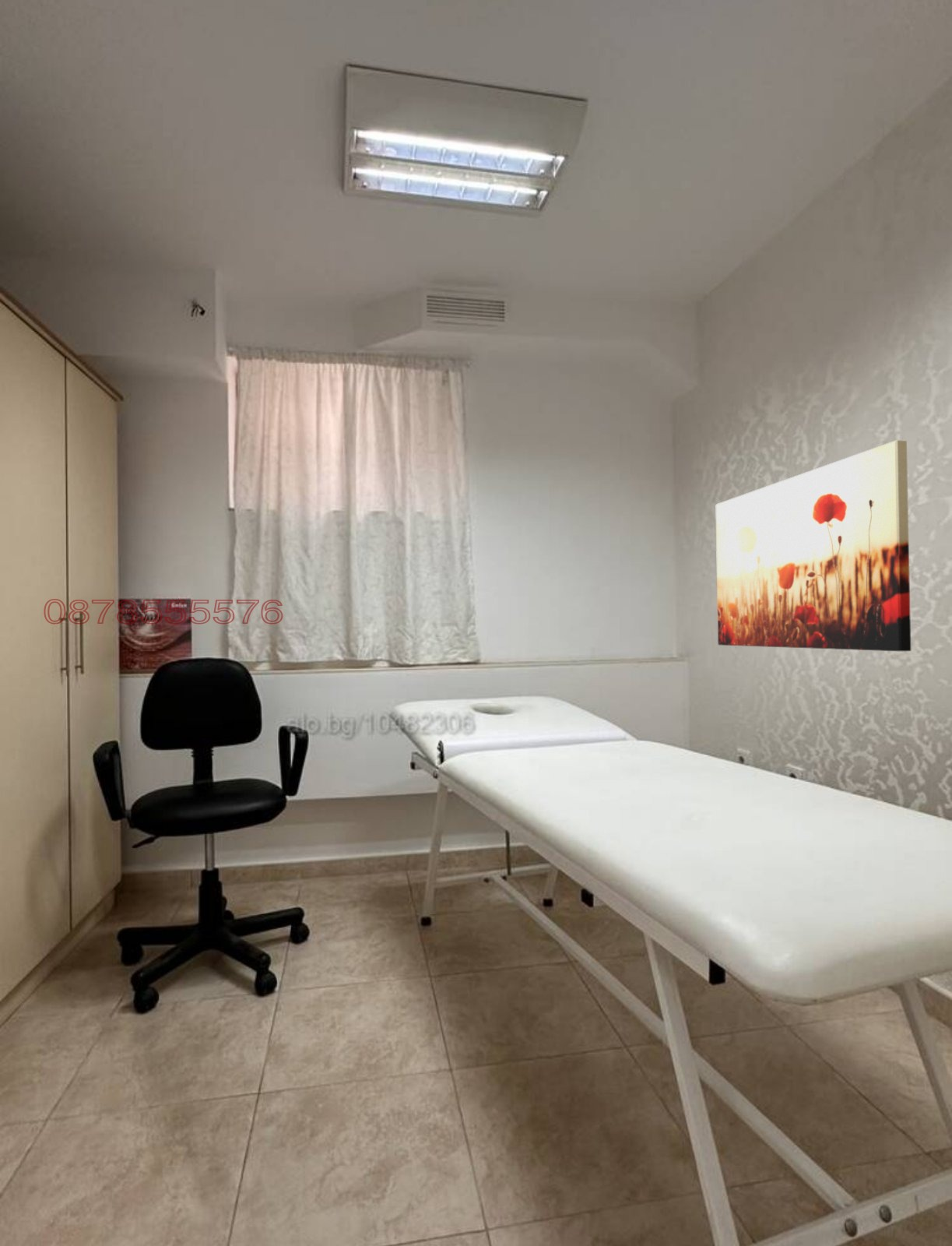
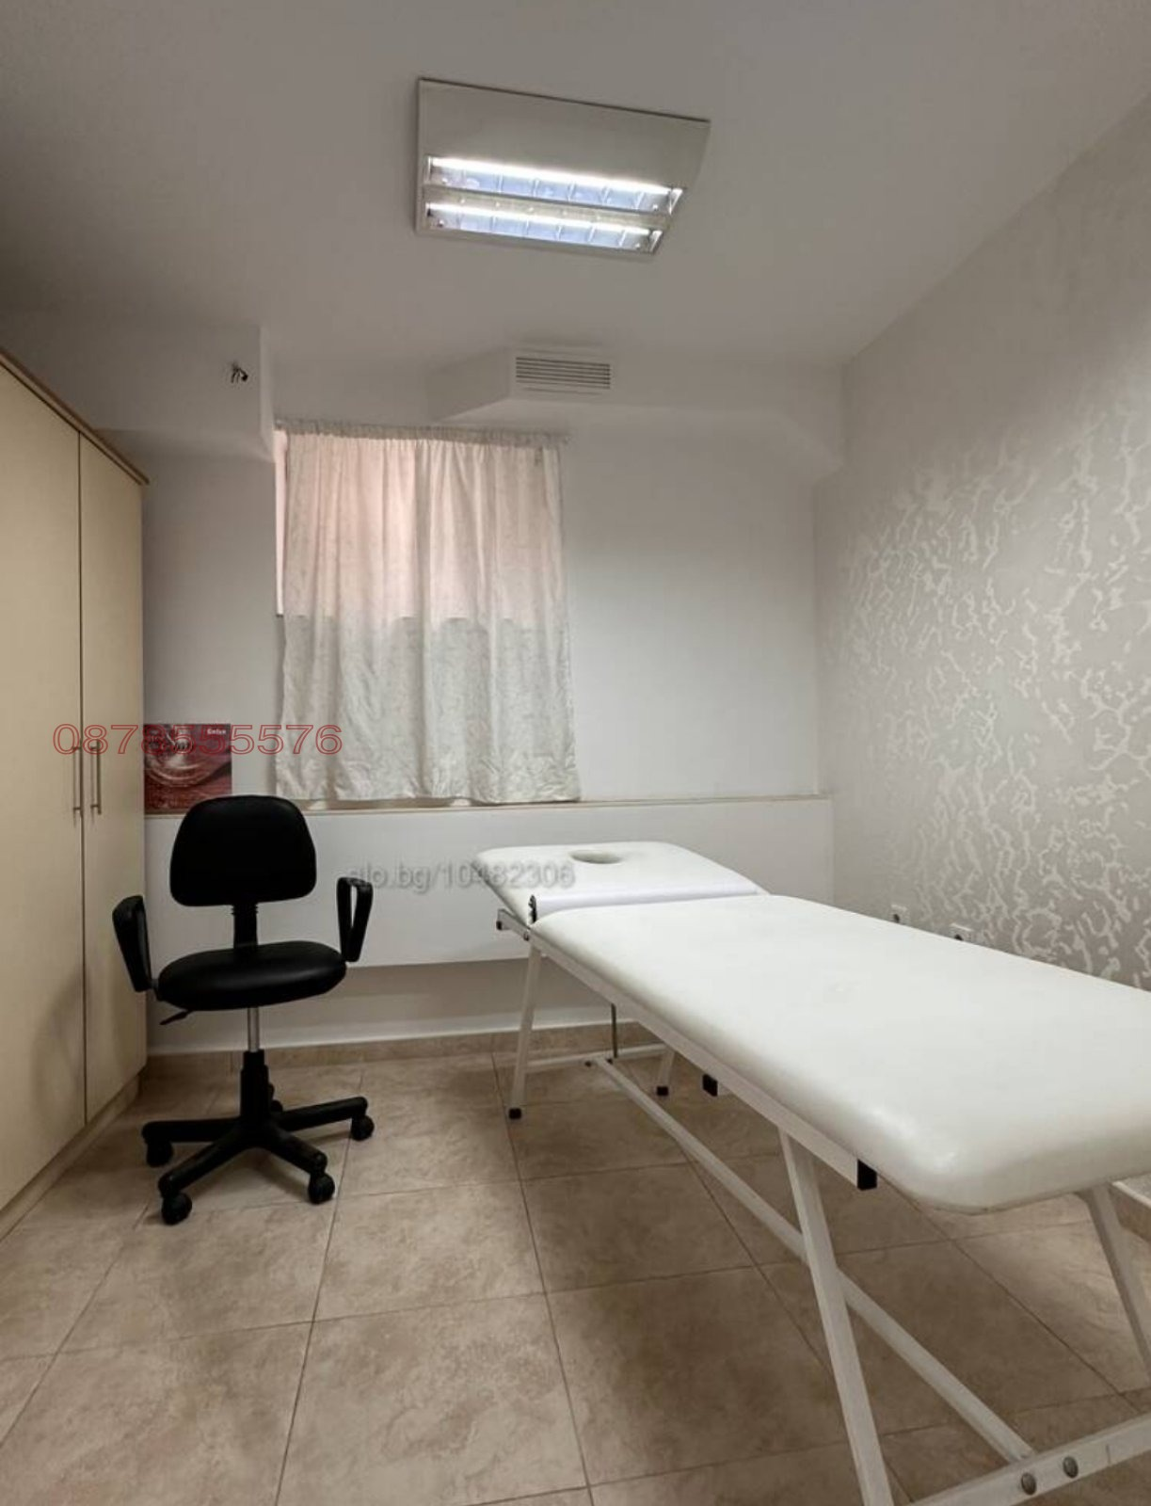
- wall art (793, 562)
